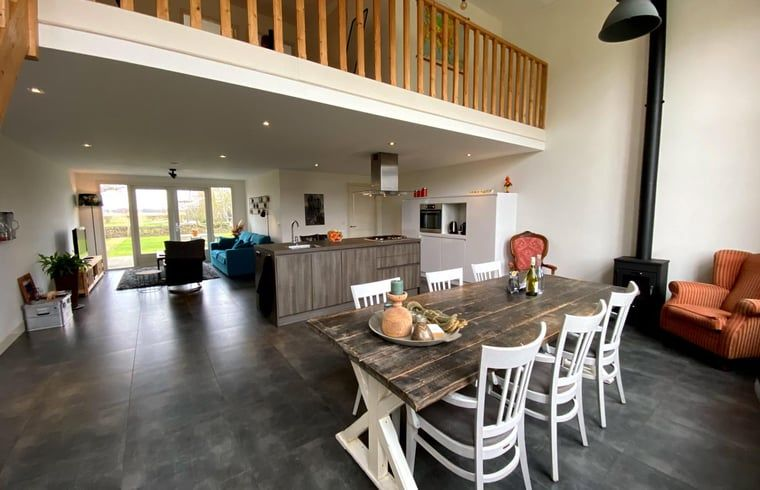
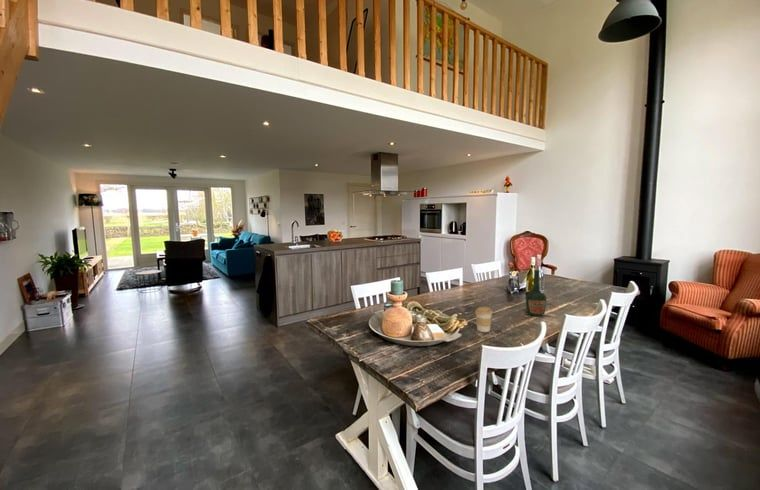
+ coffee cup (483, 318)
+ bottle (536, 291)
